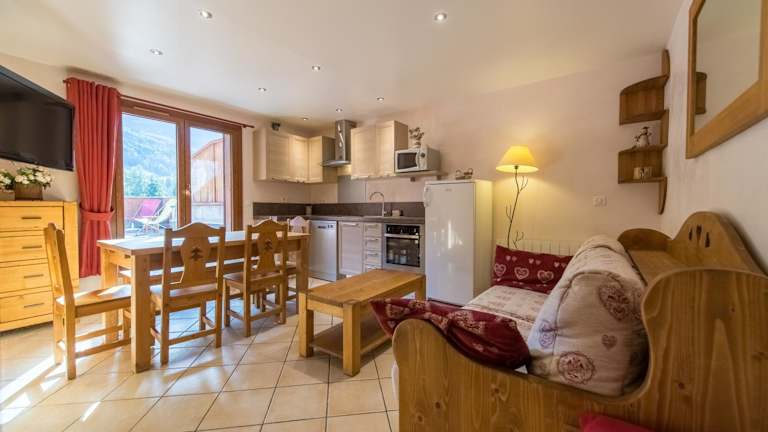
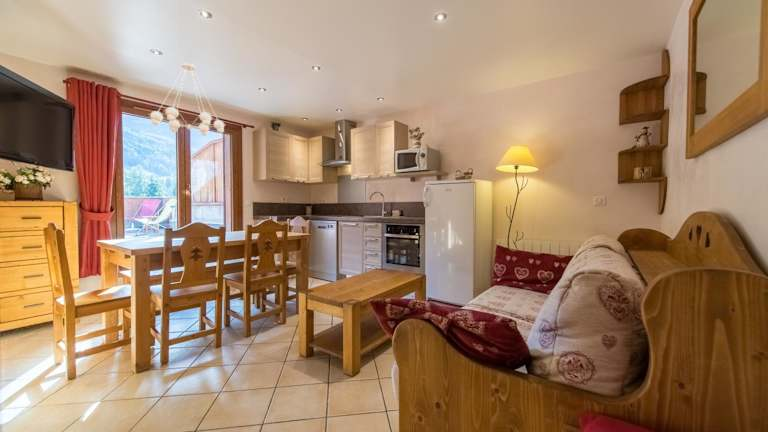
+ chandelier (196, 96)
